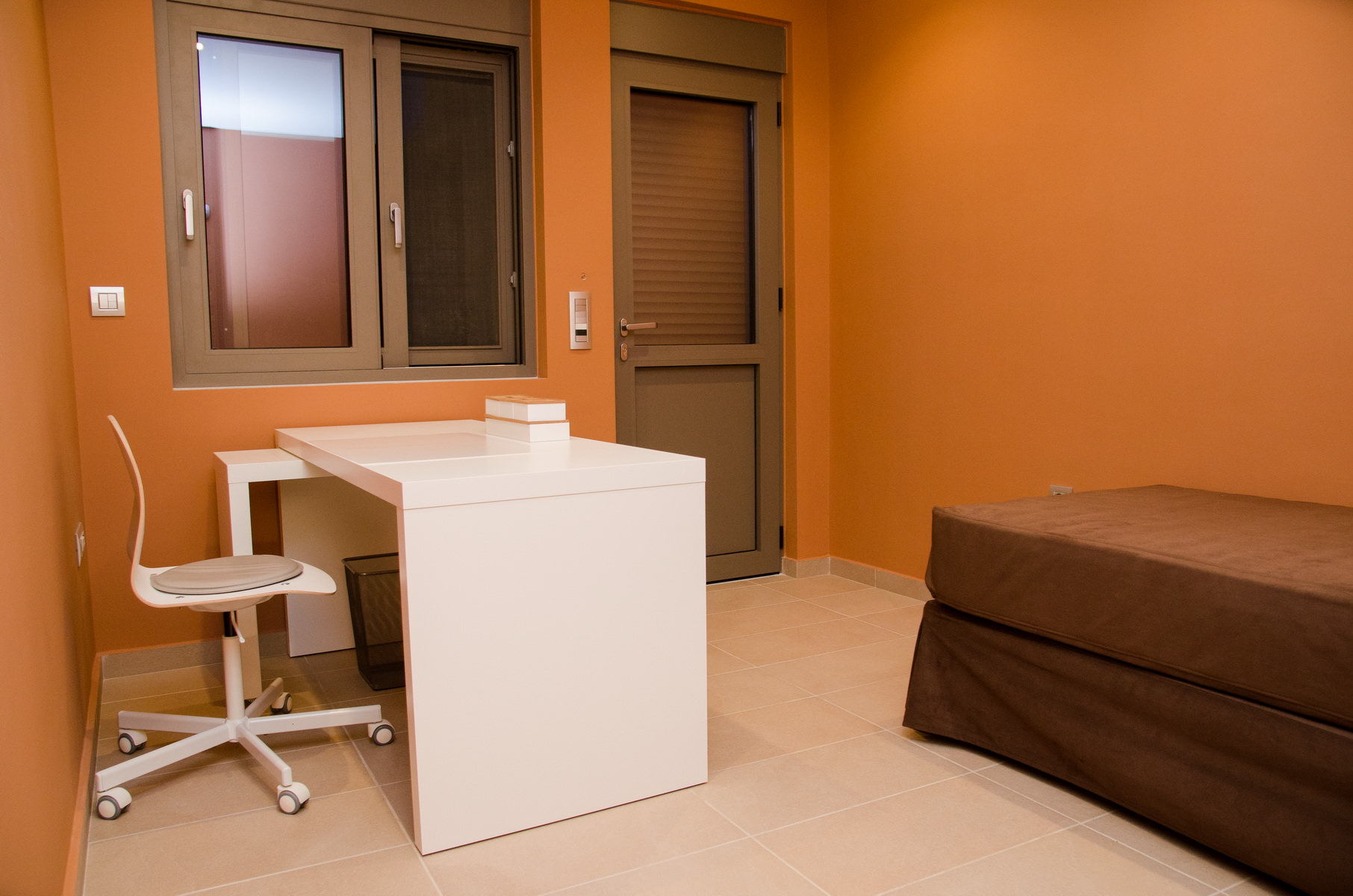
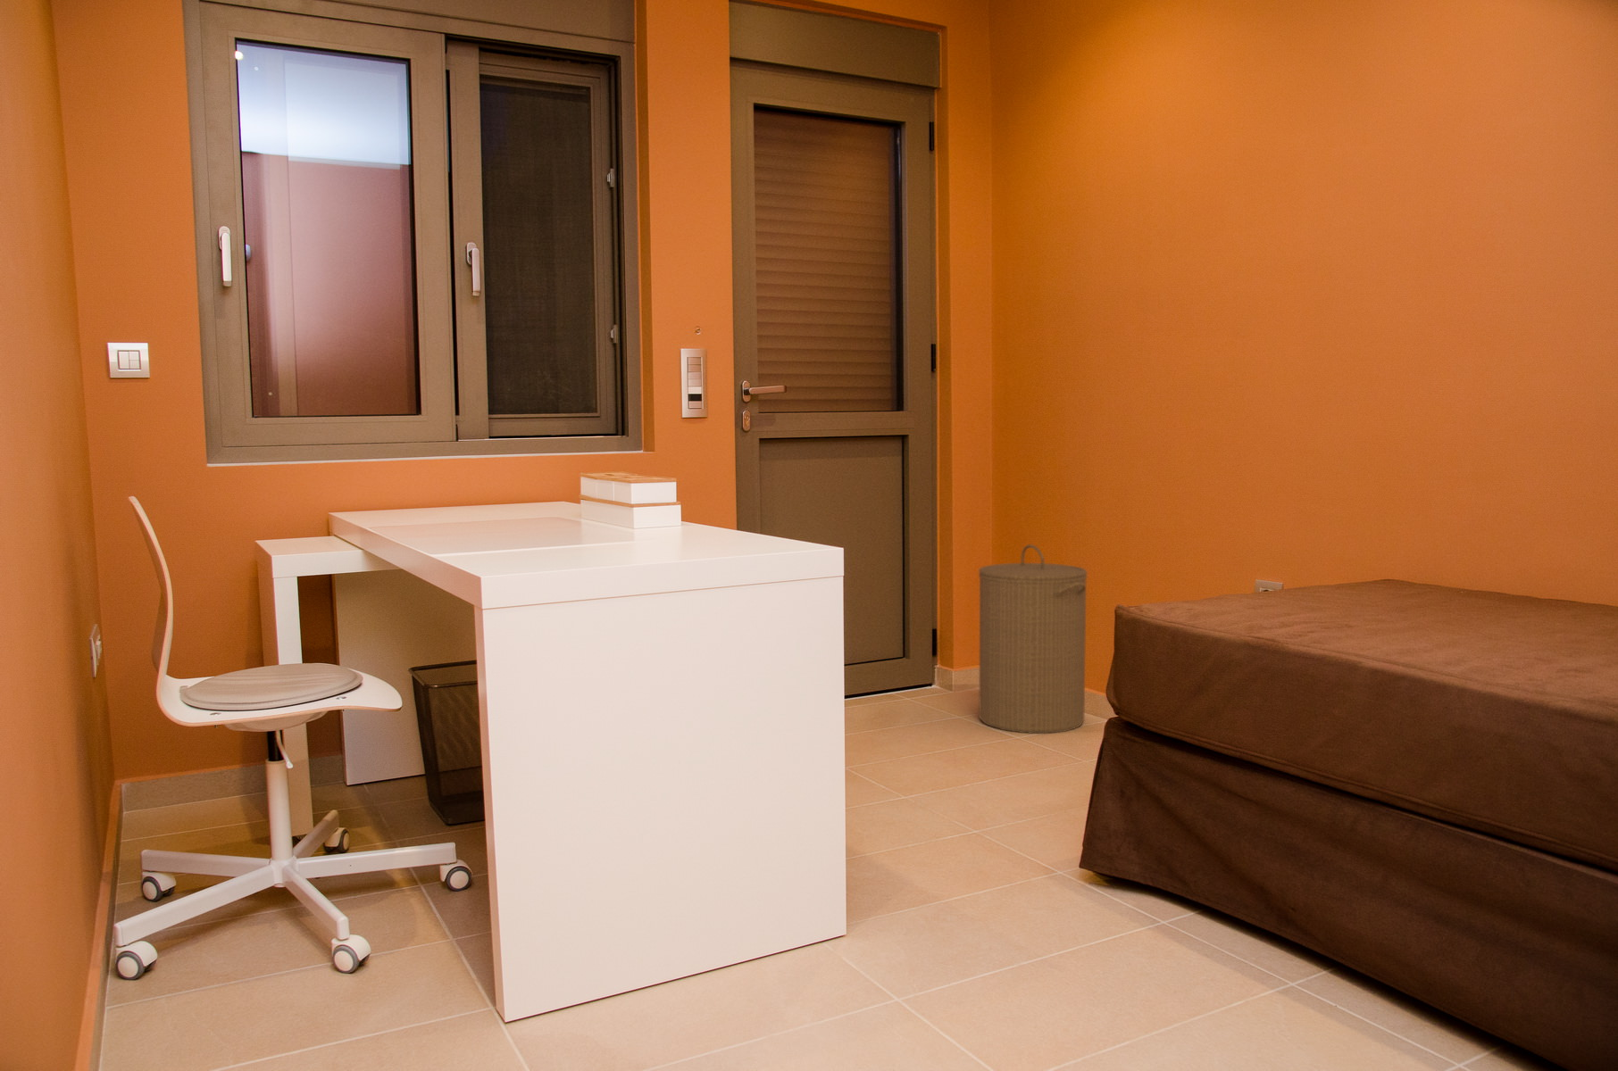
+ laundry hamper (1031, 632)
